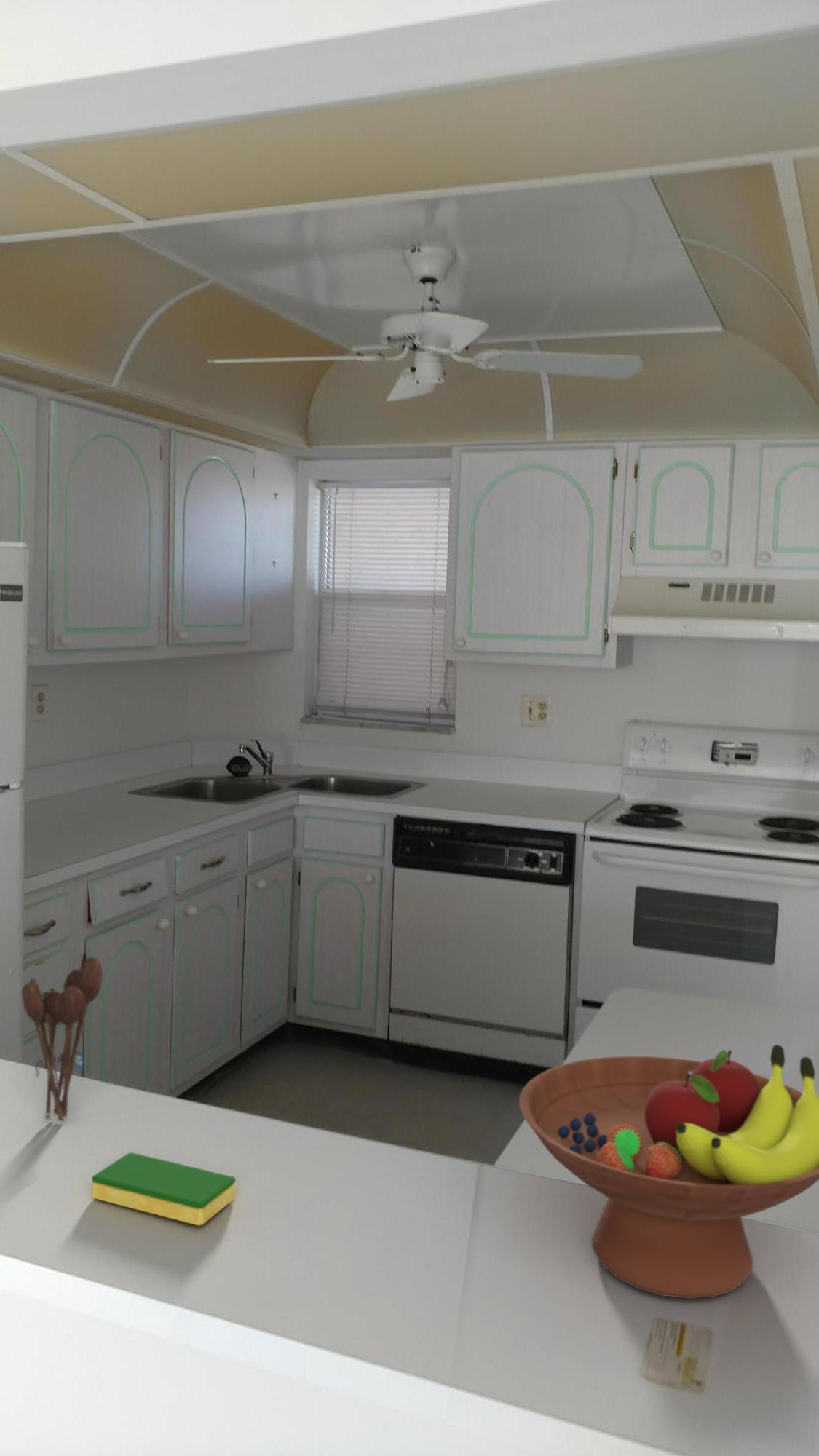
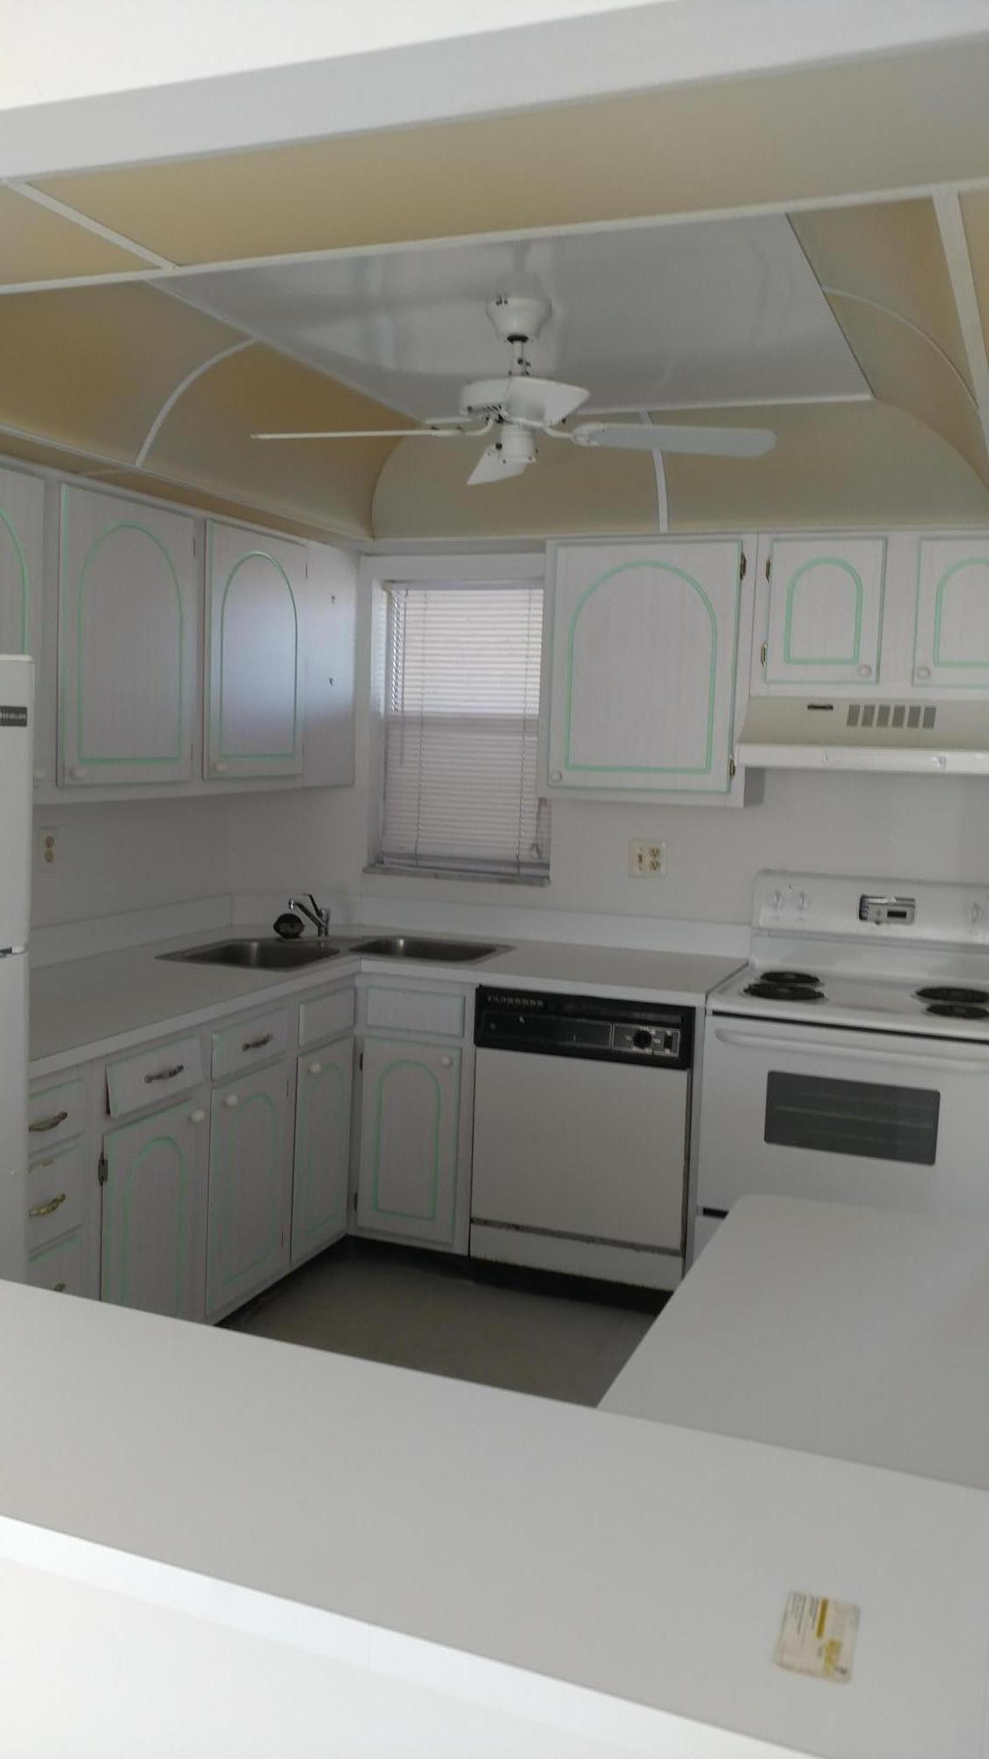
- dish sponge (163, 1187)
- utensil holder (65, 1040)
- fruit bowl (676, 1158)
